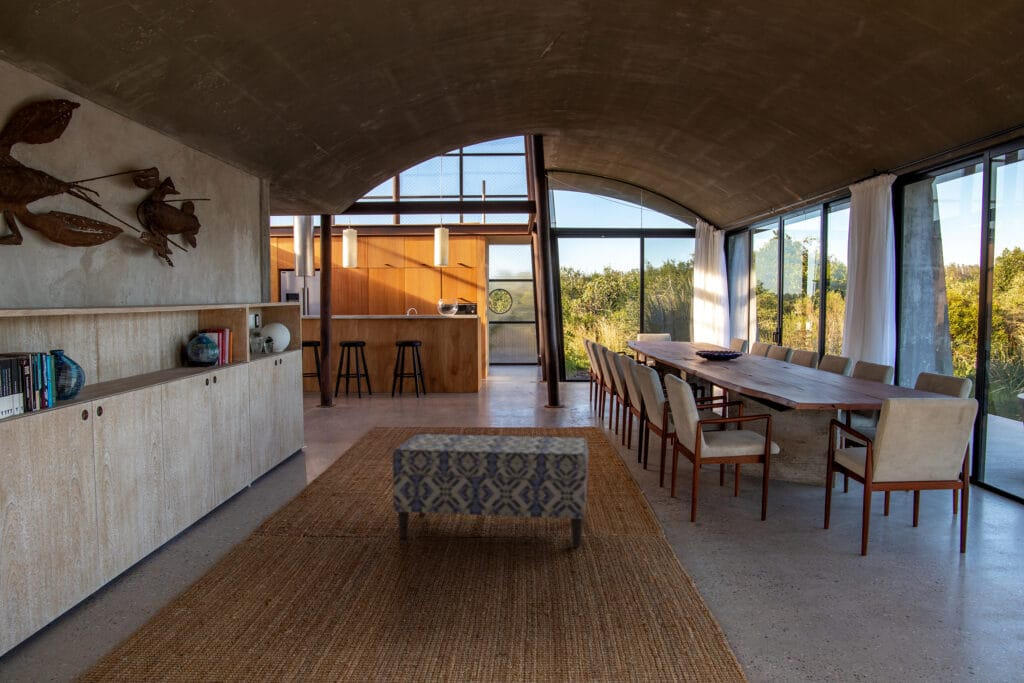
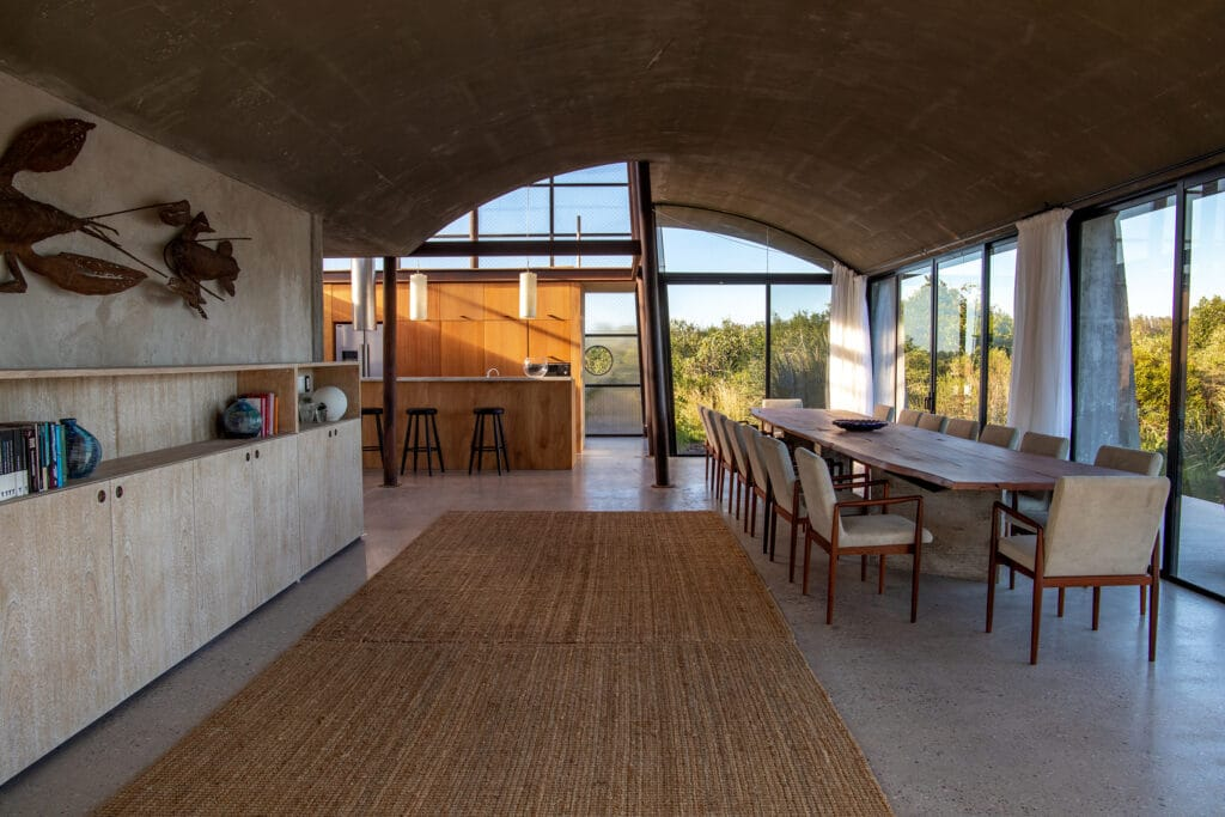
- bench (494, 486)
